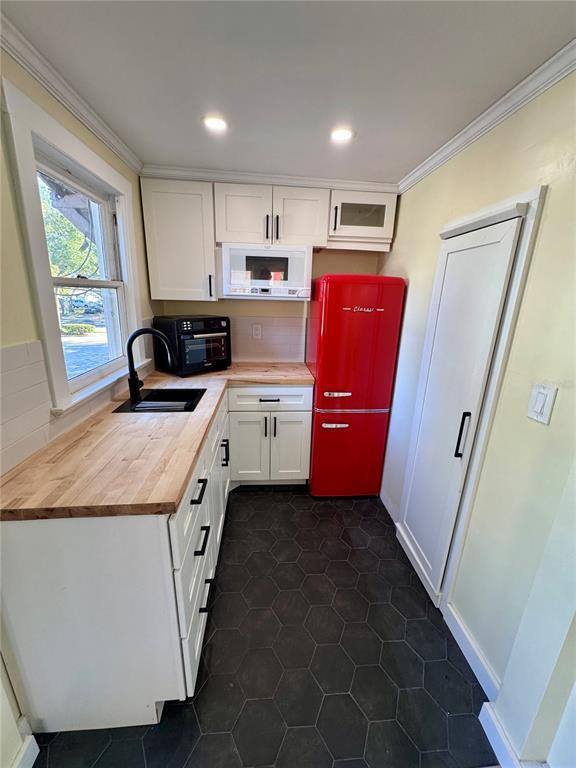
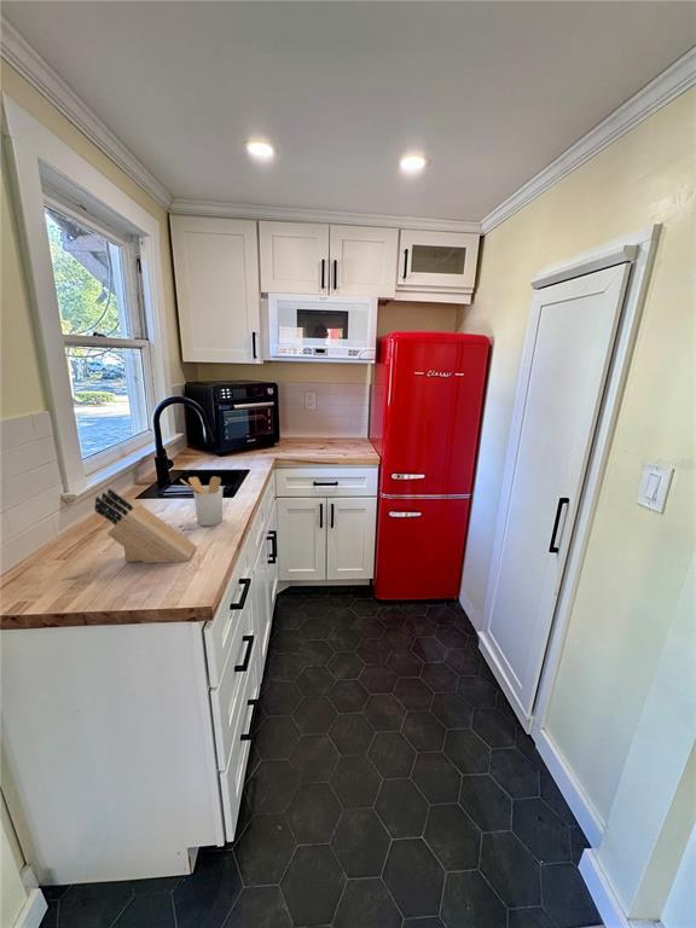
+ utensil holder (202, 499)
+ knife block (145, 524)
